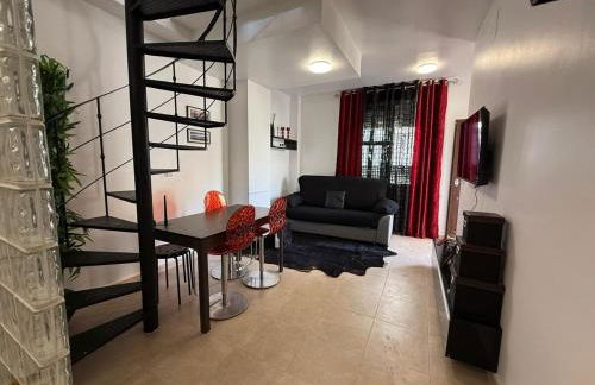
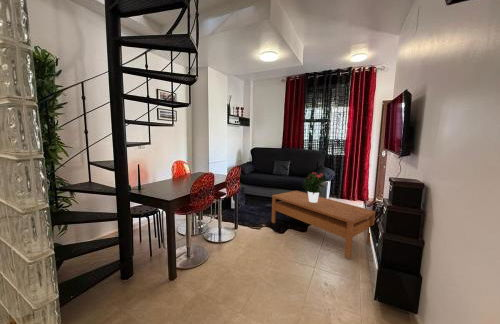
+ coffee table (317, 217)
+ potted flower (314, 186)
